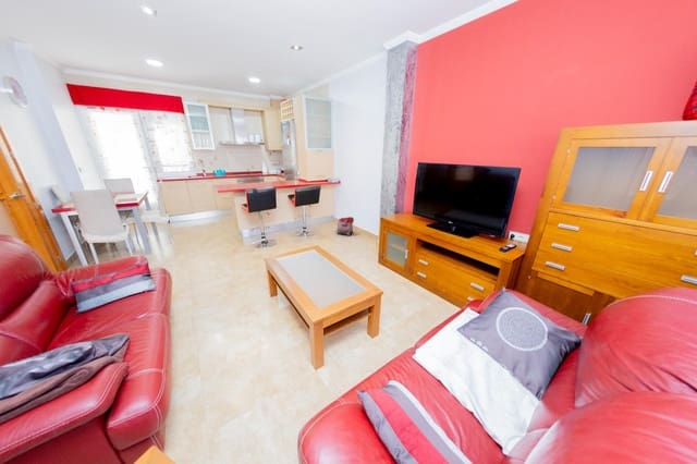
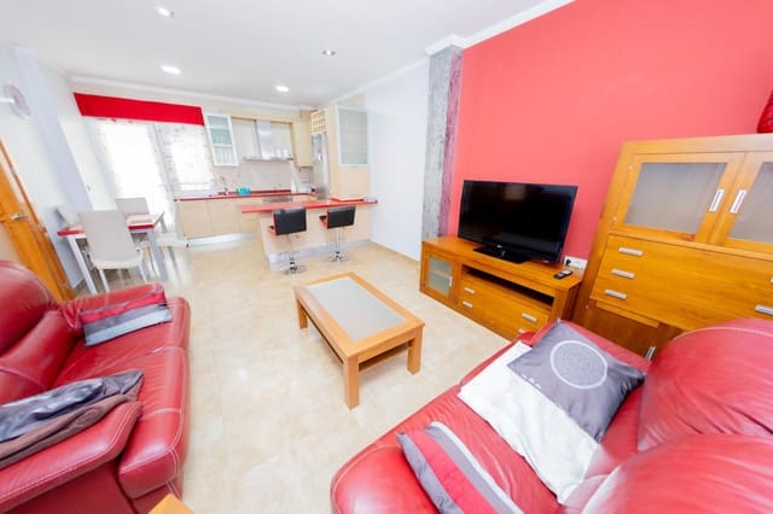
- bag (344, 223)
